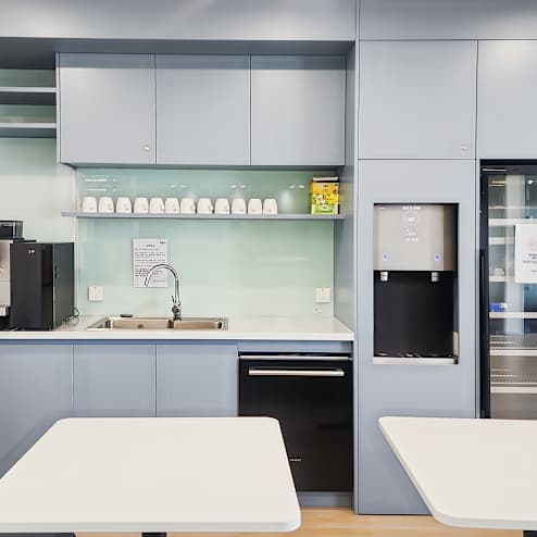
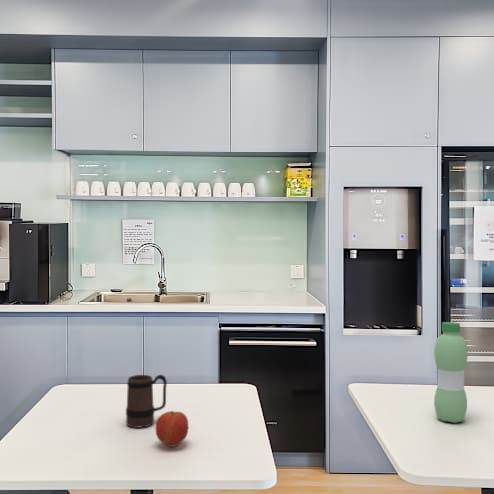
+ mug (146, 399)
+ apple (172, 427)
+ water bottle (450, 371)
